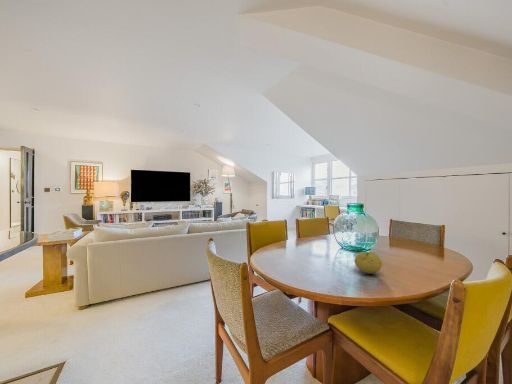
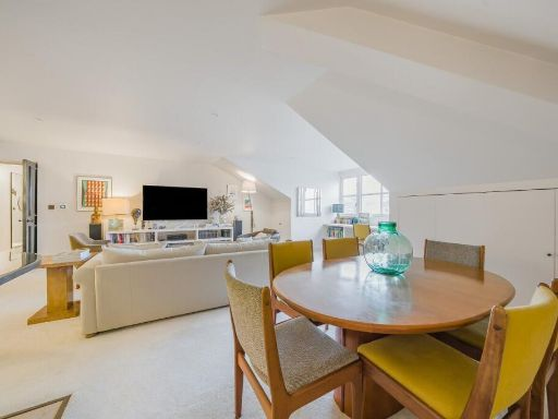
- fruit (368, 262)
